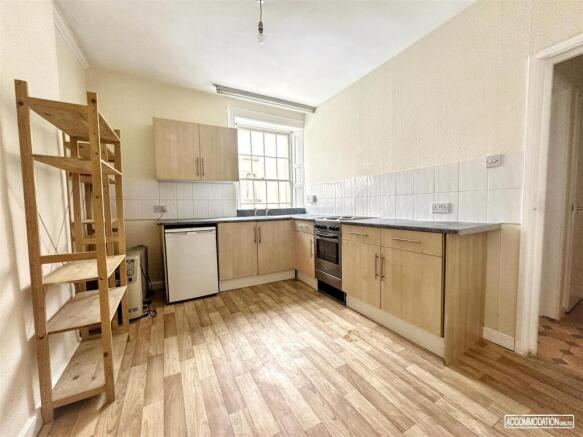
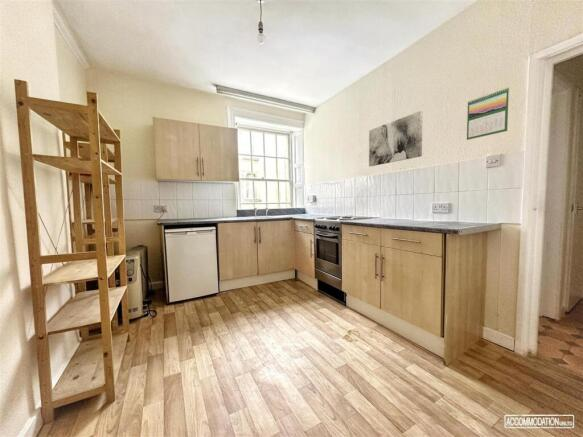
+ wall art (392, 142)
+ calendar (486, 114)
